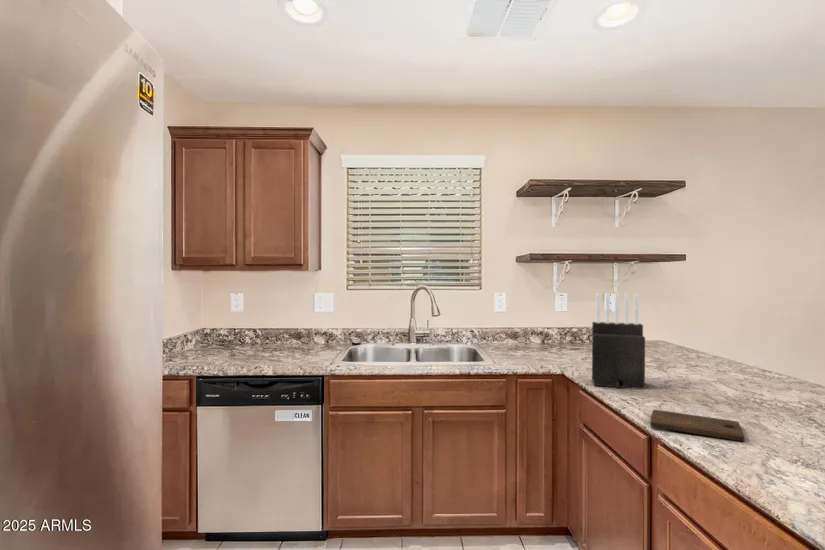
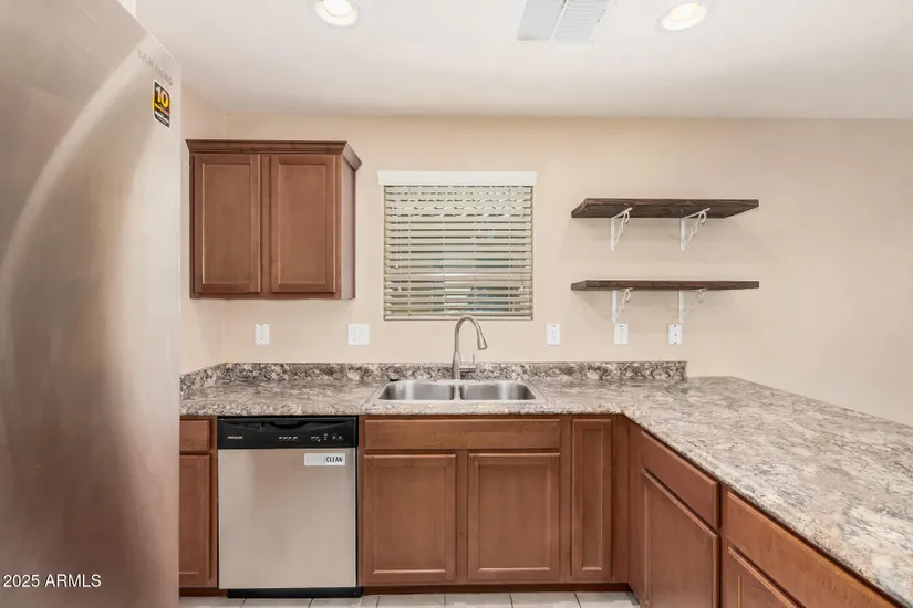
- cutting board (694, 424)
- knife block (617, 339)
